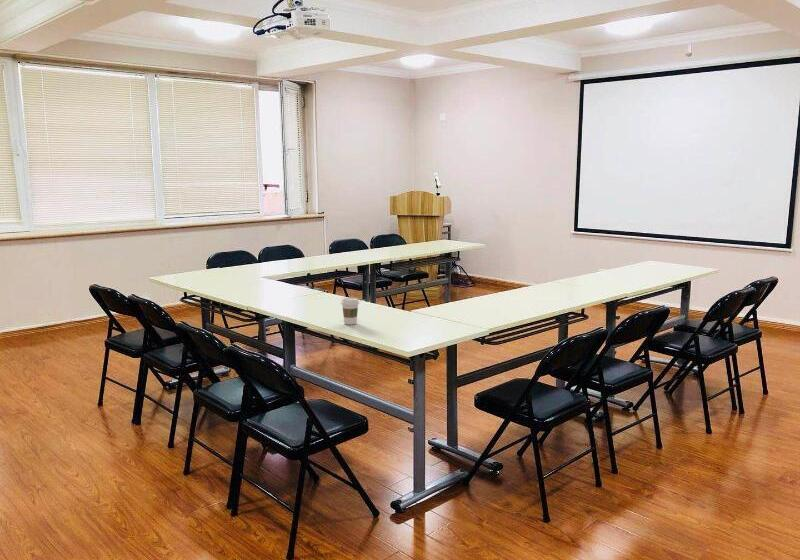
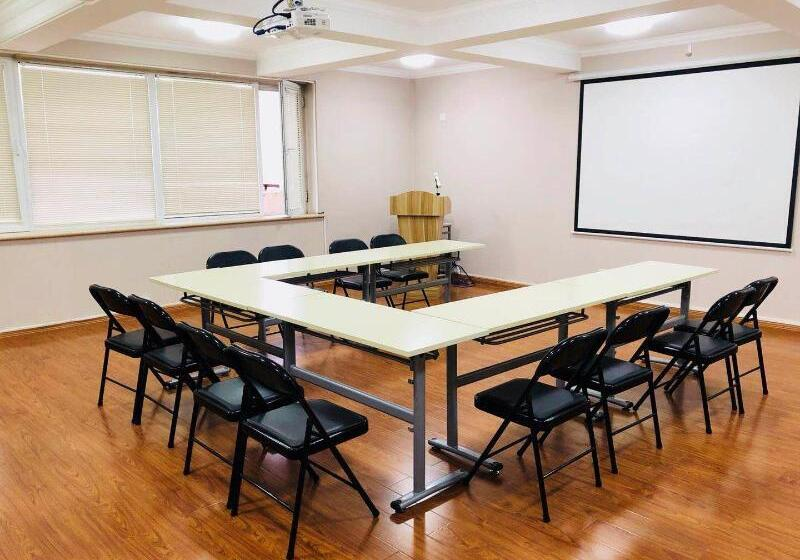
- coffee cup (350, 310)
